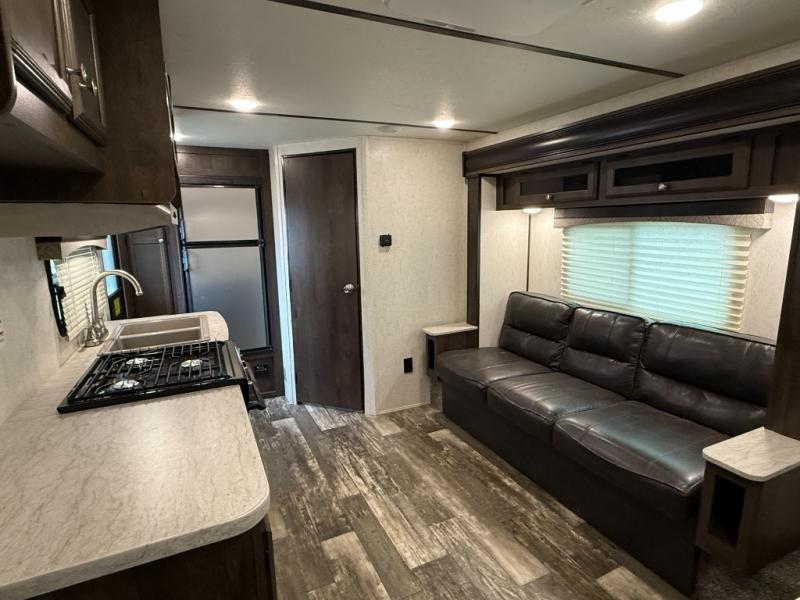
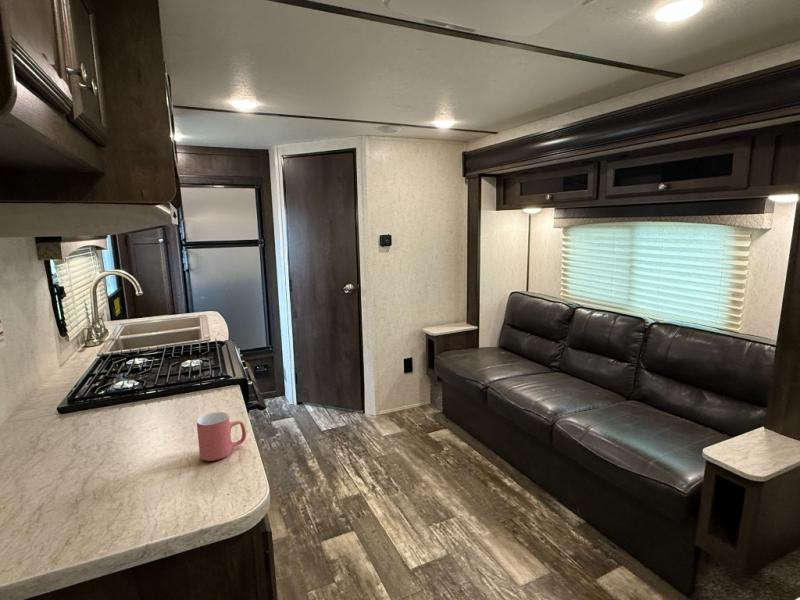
+ mug (222, 433)
